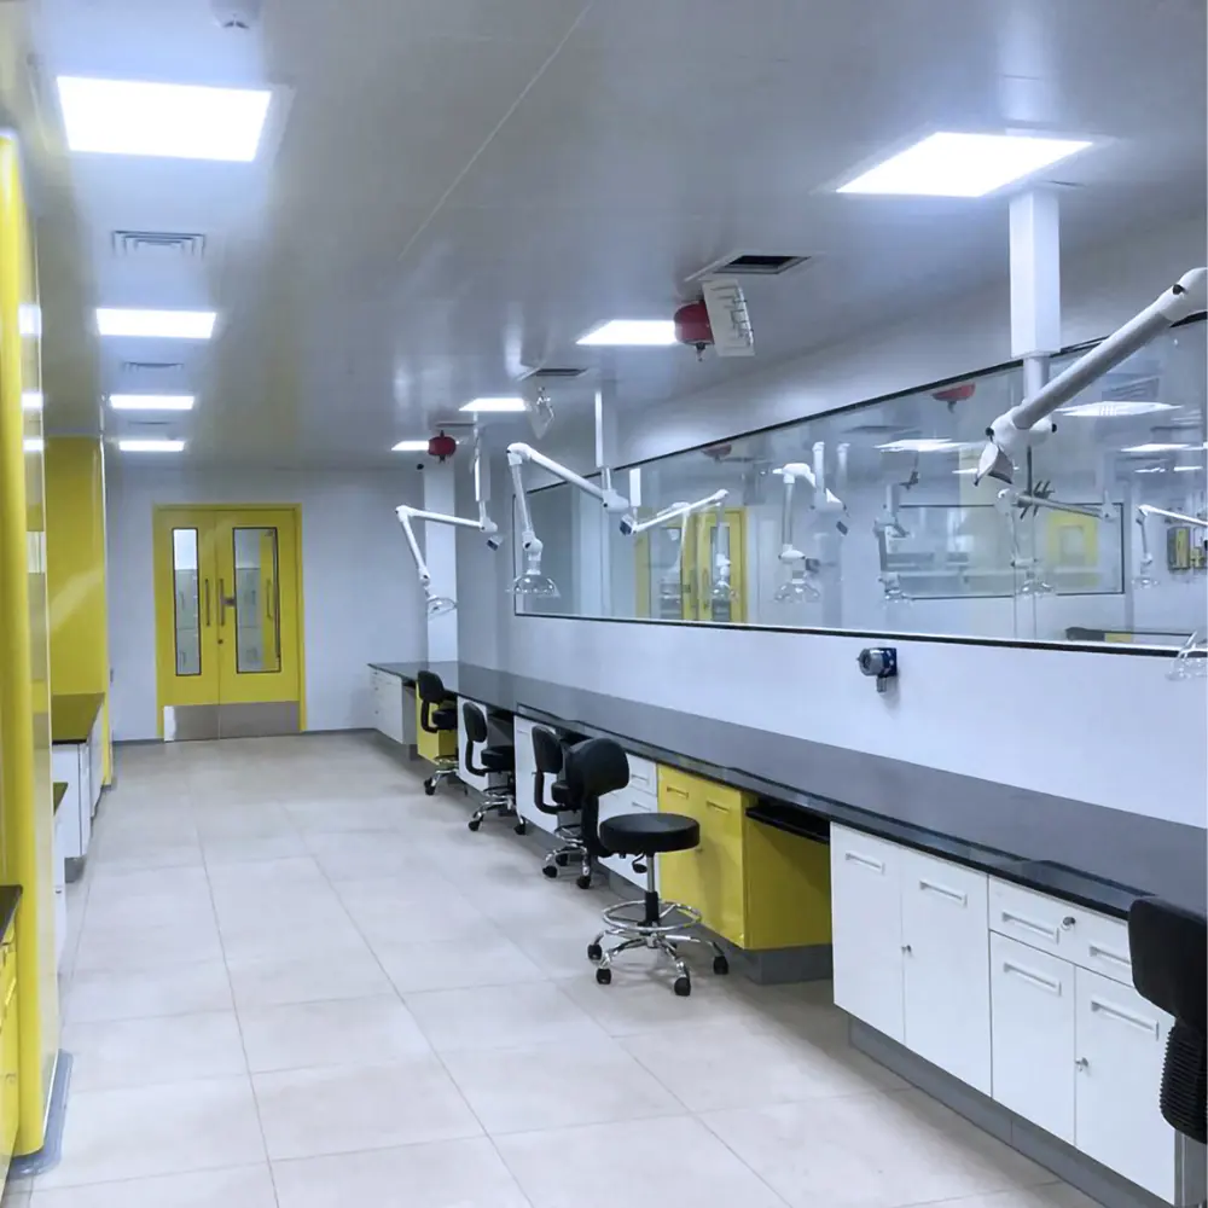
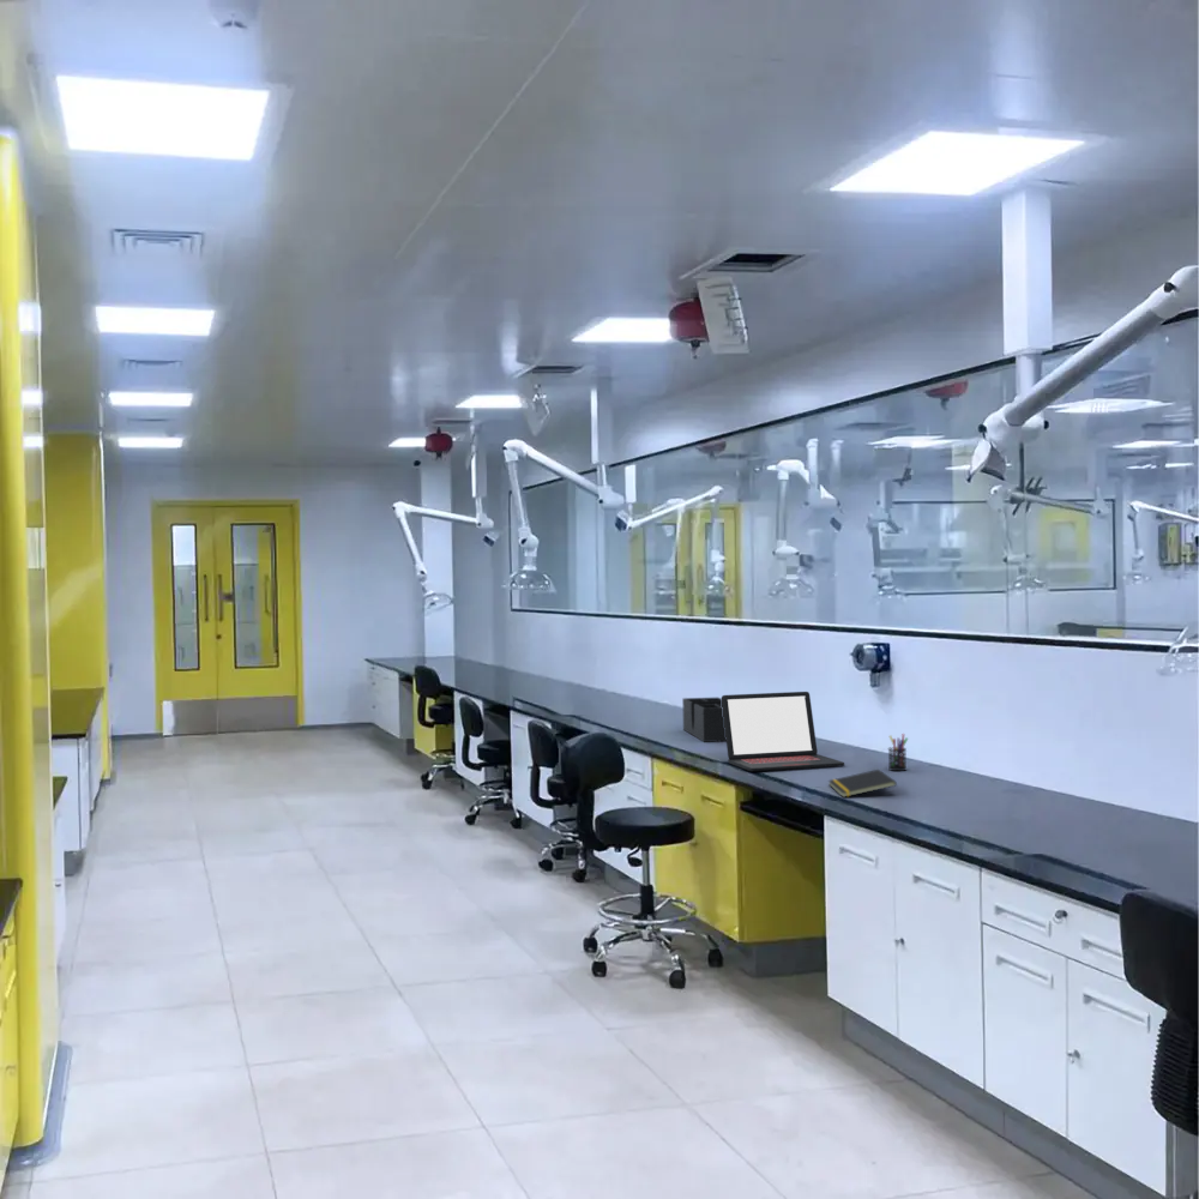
+ laptop (782, 729)
+ desk organizer (711, 718)
+ pen holder (899, 751)
+ notepad (861, 783)
